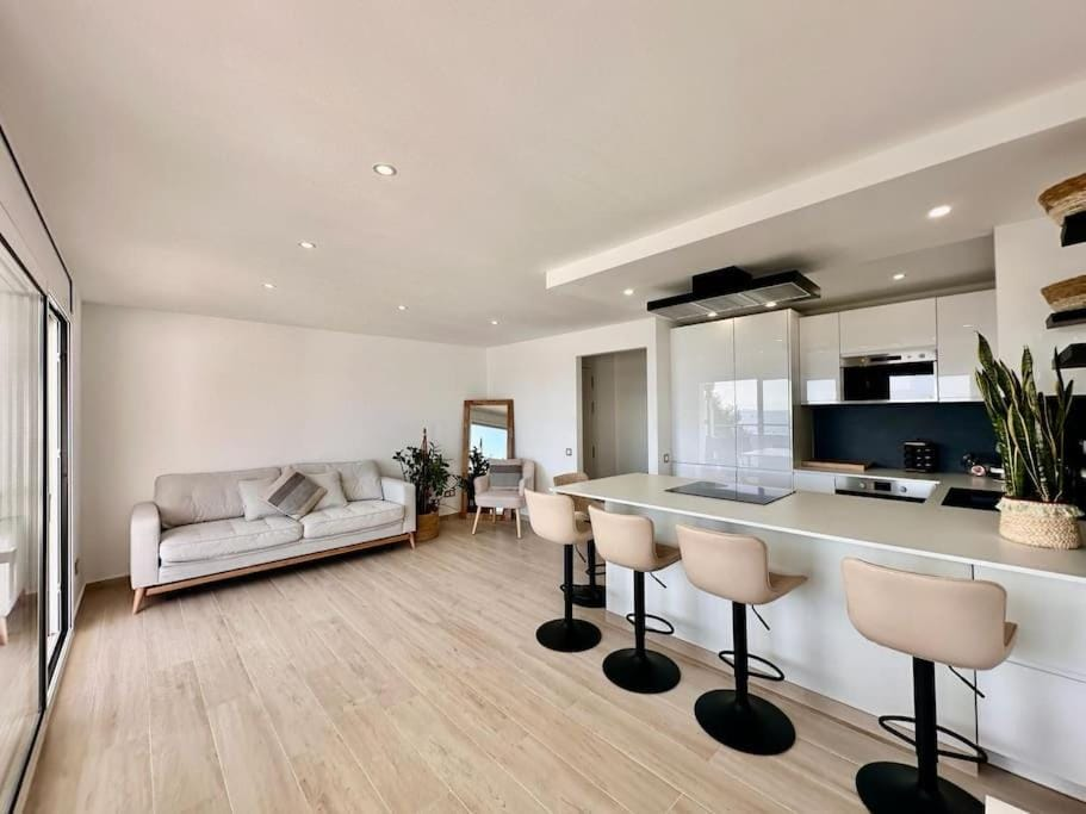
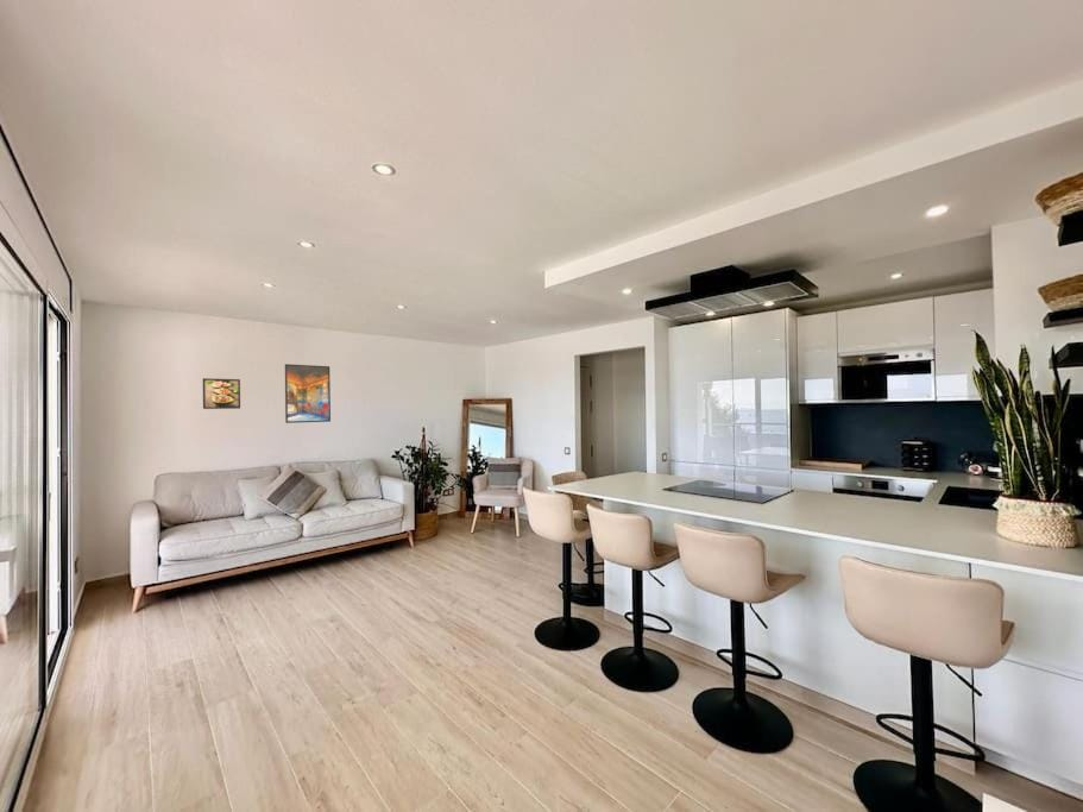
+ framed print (308, 394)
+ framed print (221, 394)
